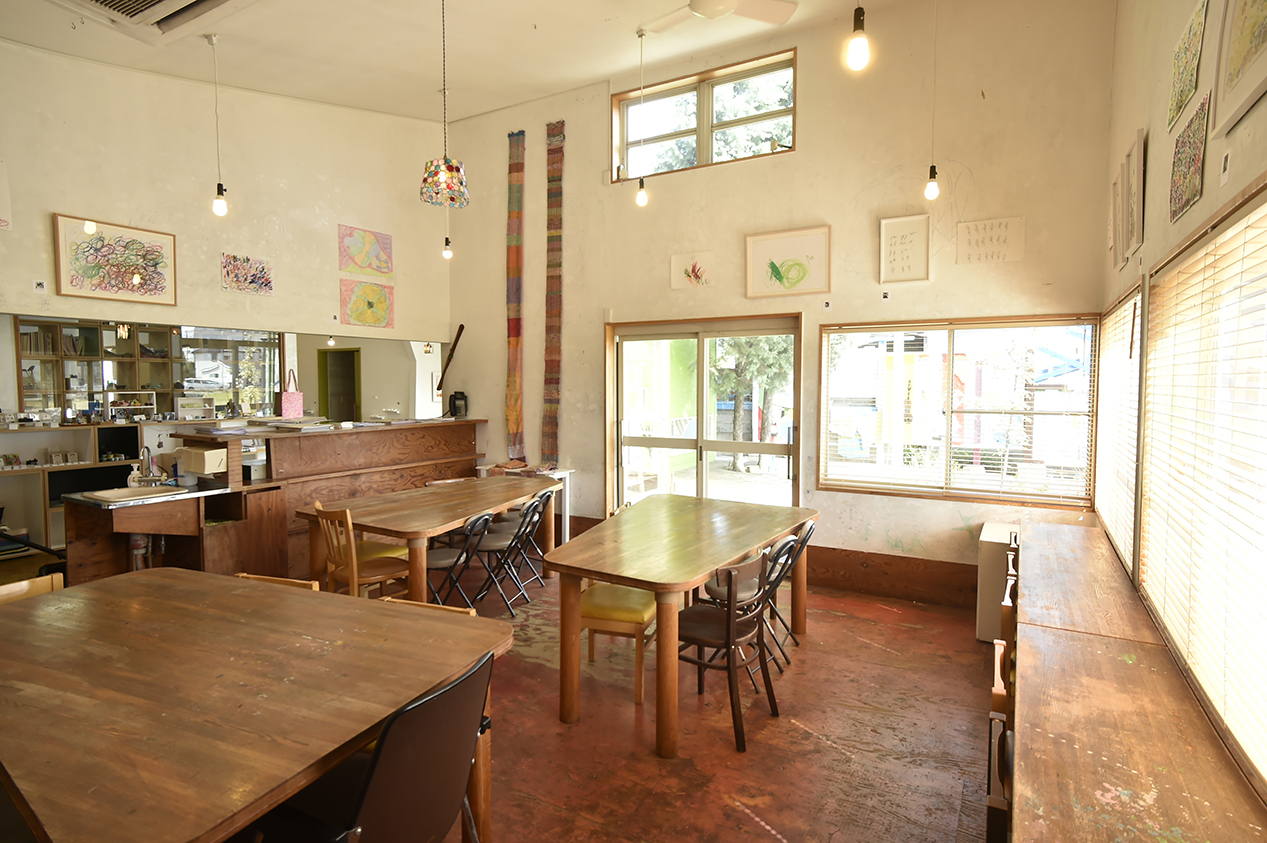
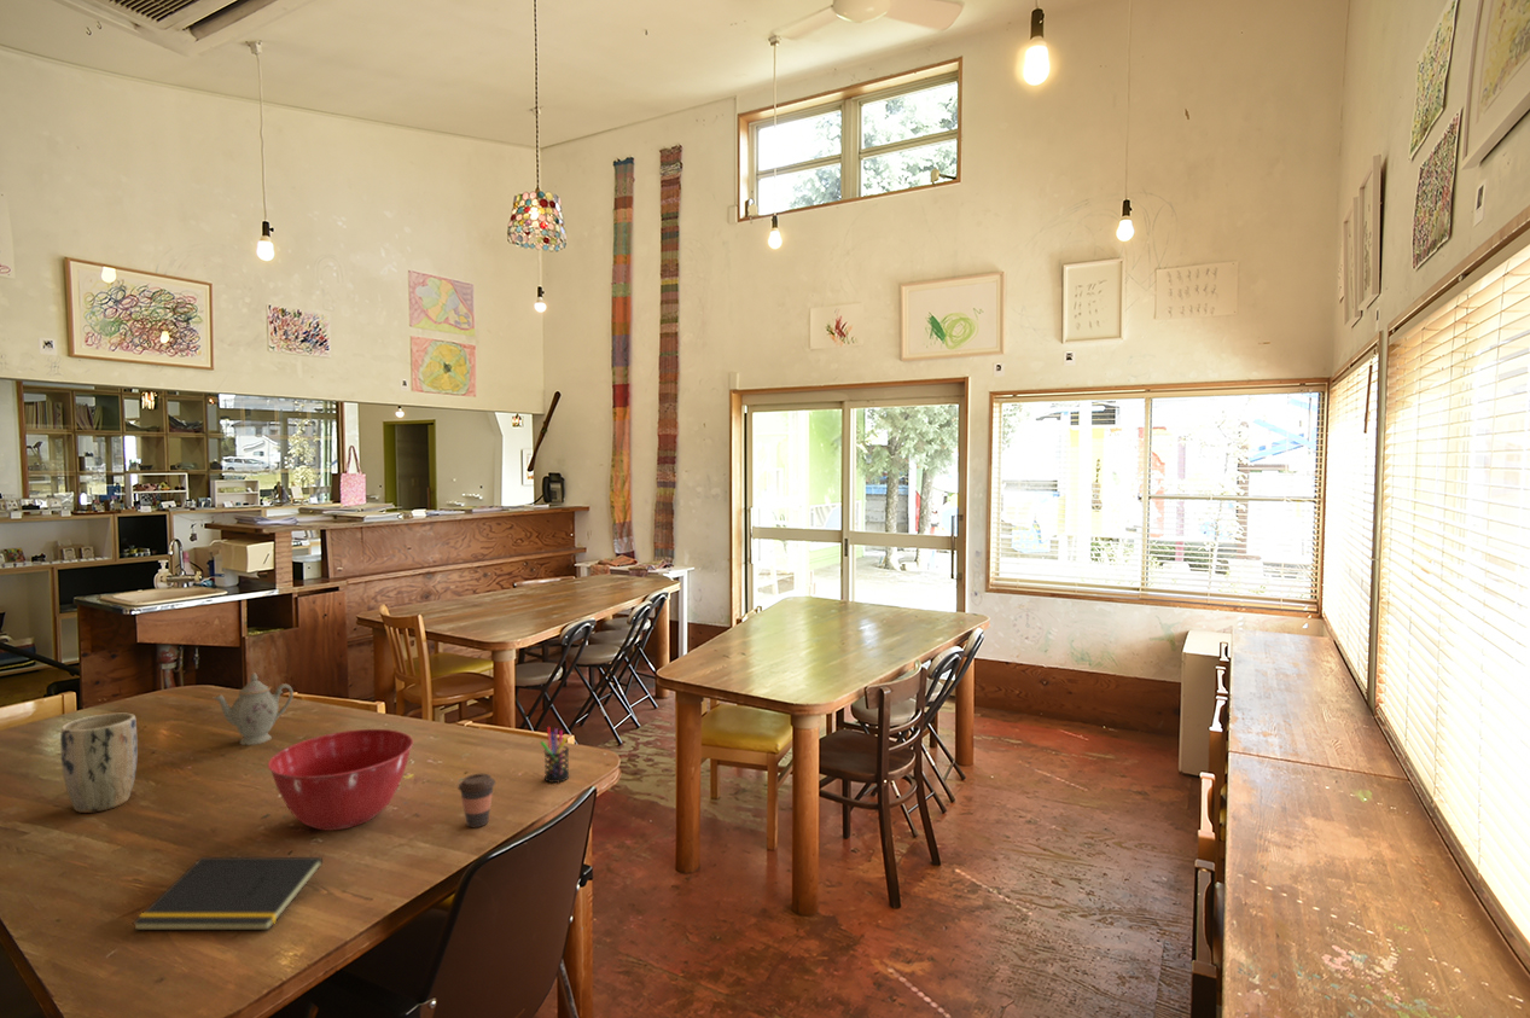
+ mixing bowl (343, 783)
+ coffee cup (477, 801)
+ pen holder (553, 754)
+ chinaware (254, 706)
+ notepad (233, 891)
+ plant pot (100, 762)
